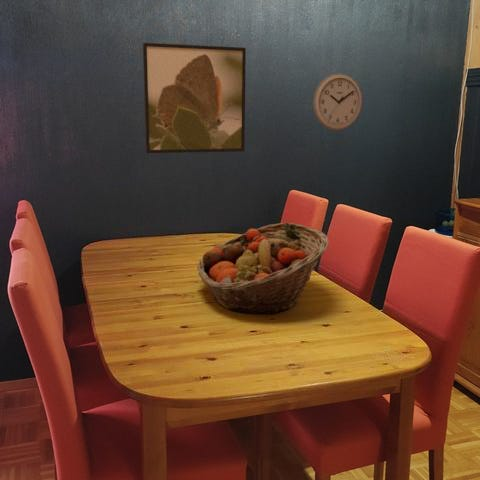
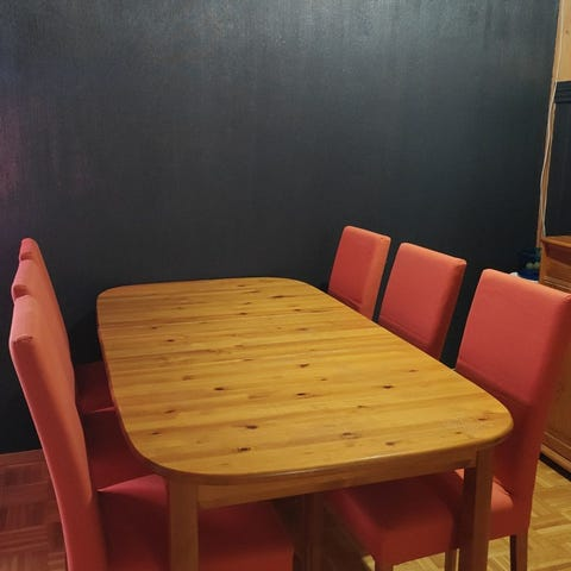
- wall clock (338, 102)
- fruit basket (261, 264)
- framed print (196, 100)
